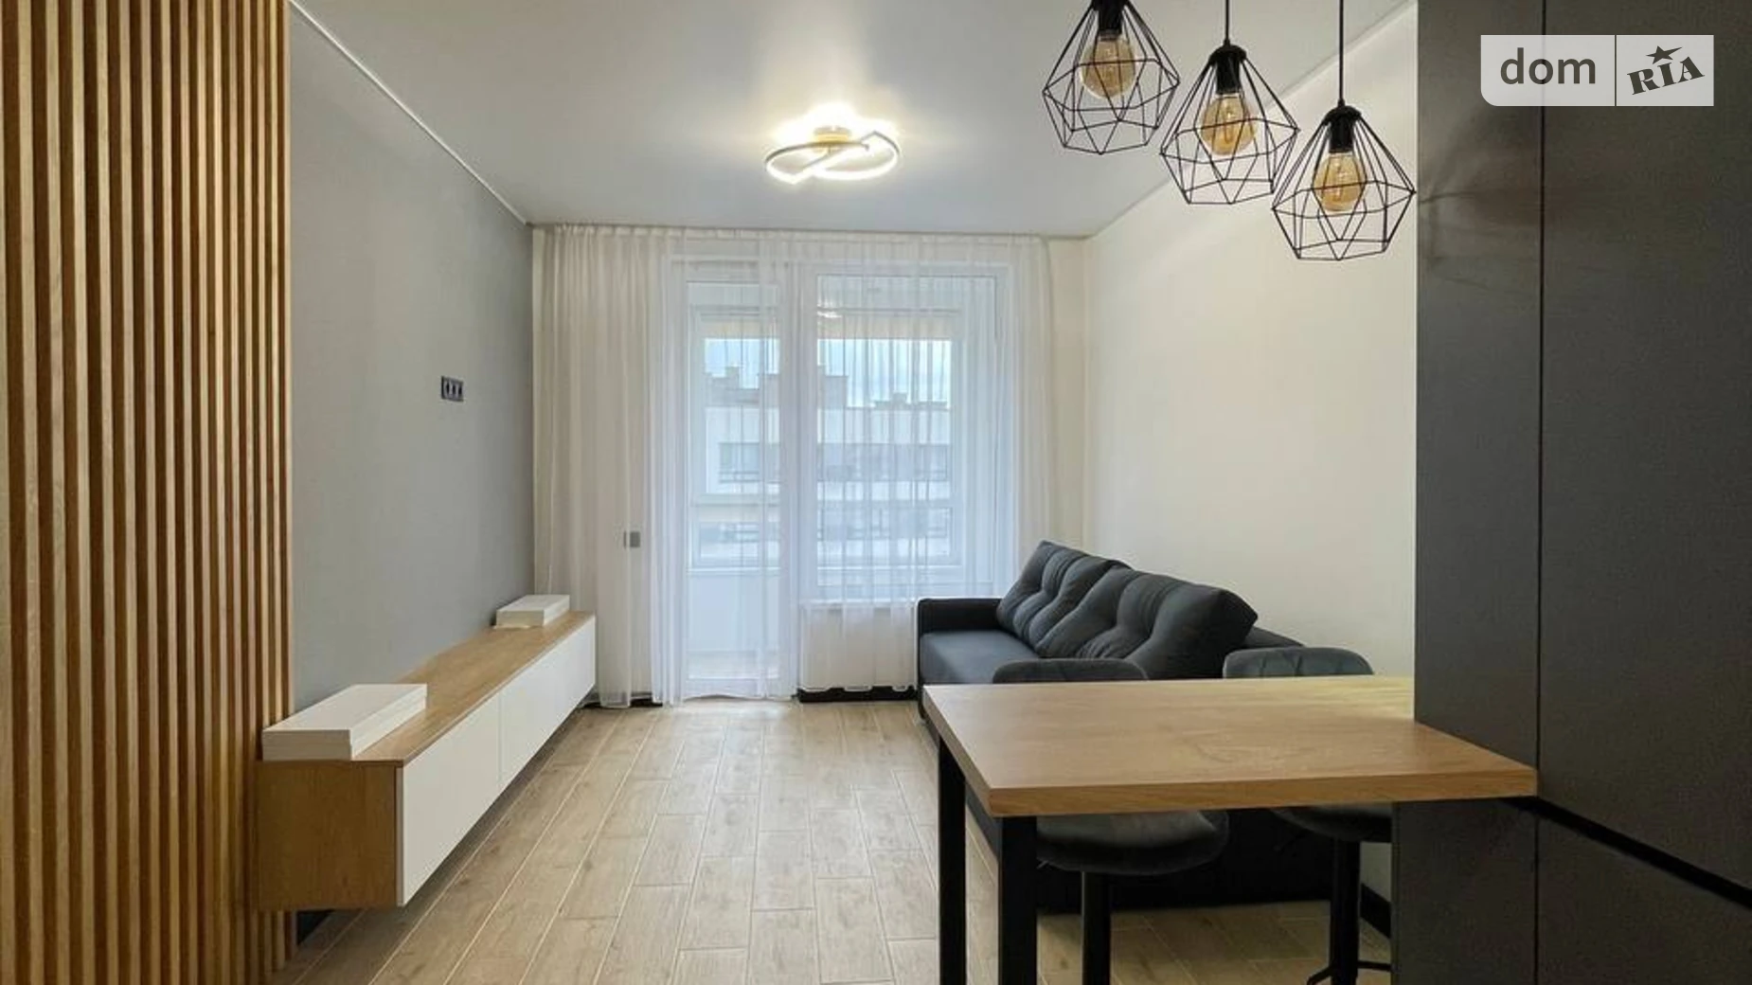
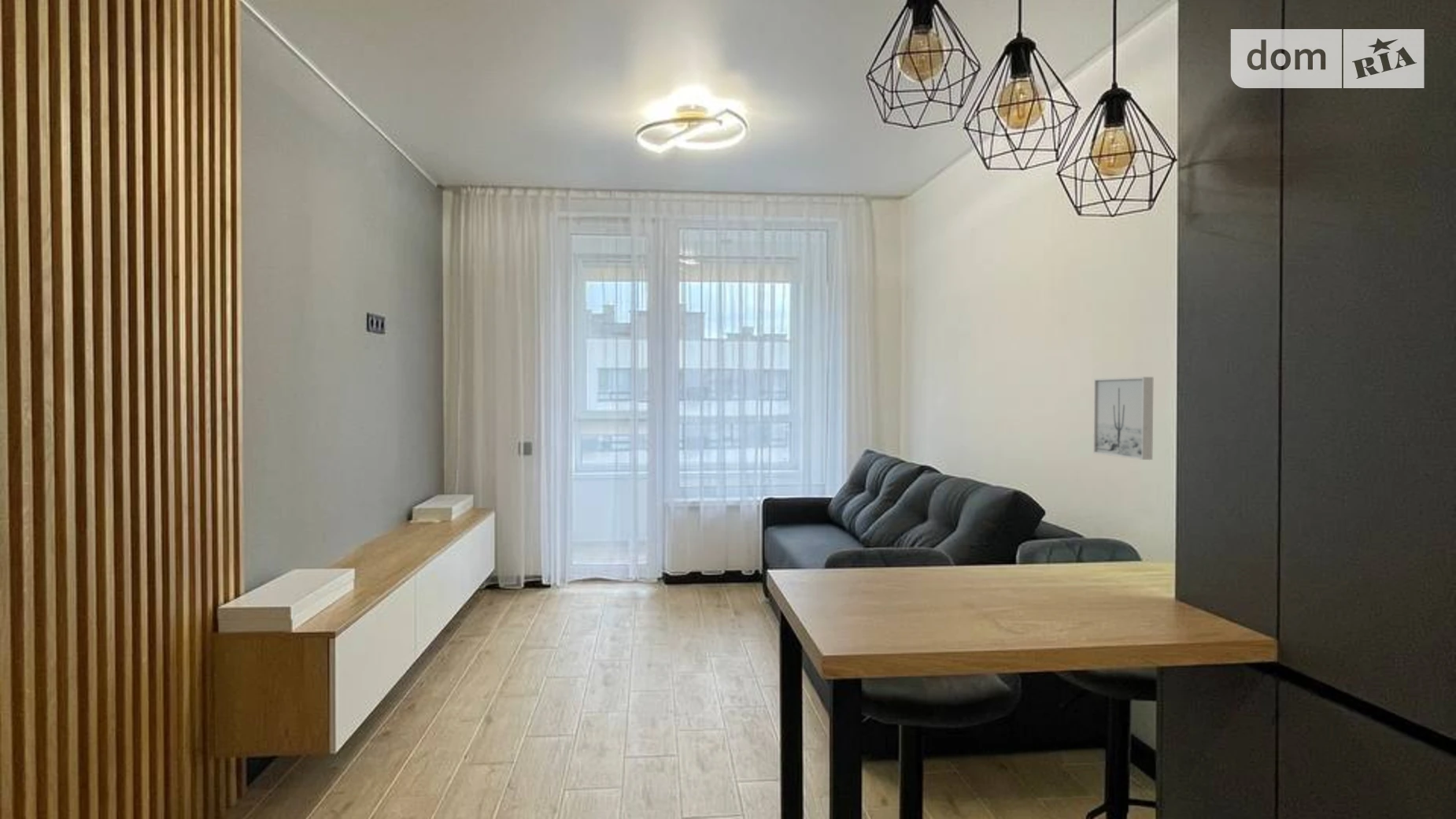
+ wall art (1122, 417)
